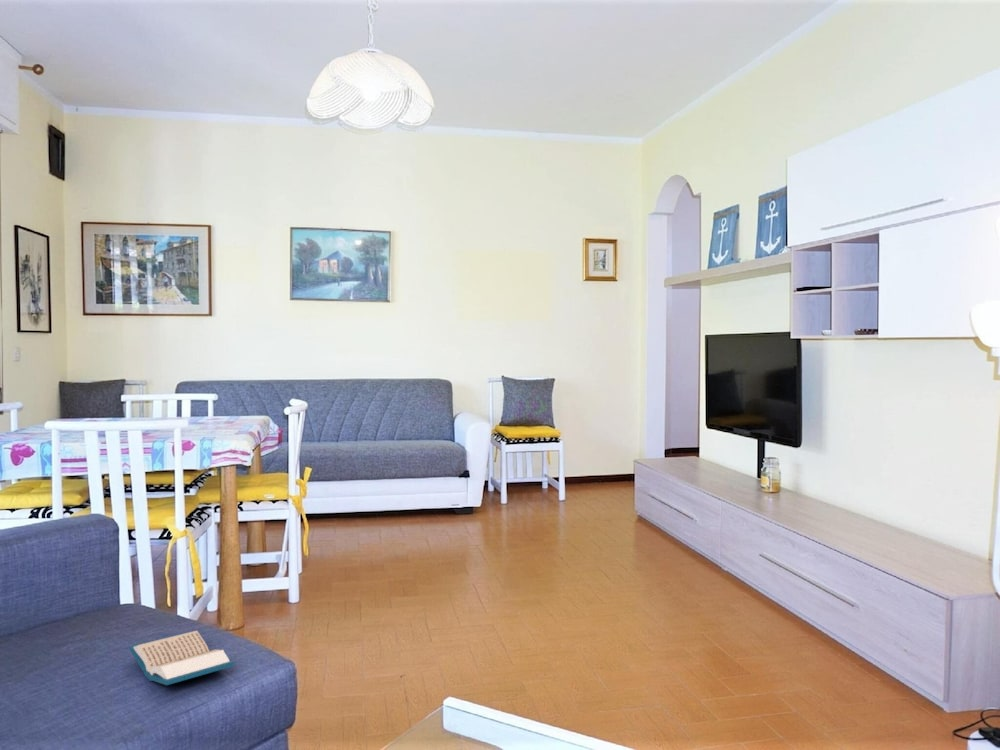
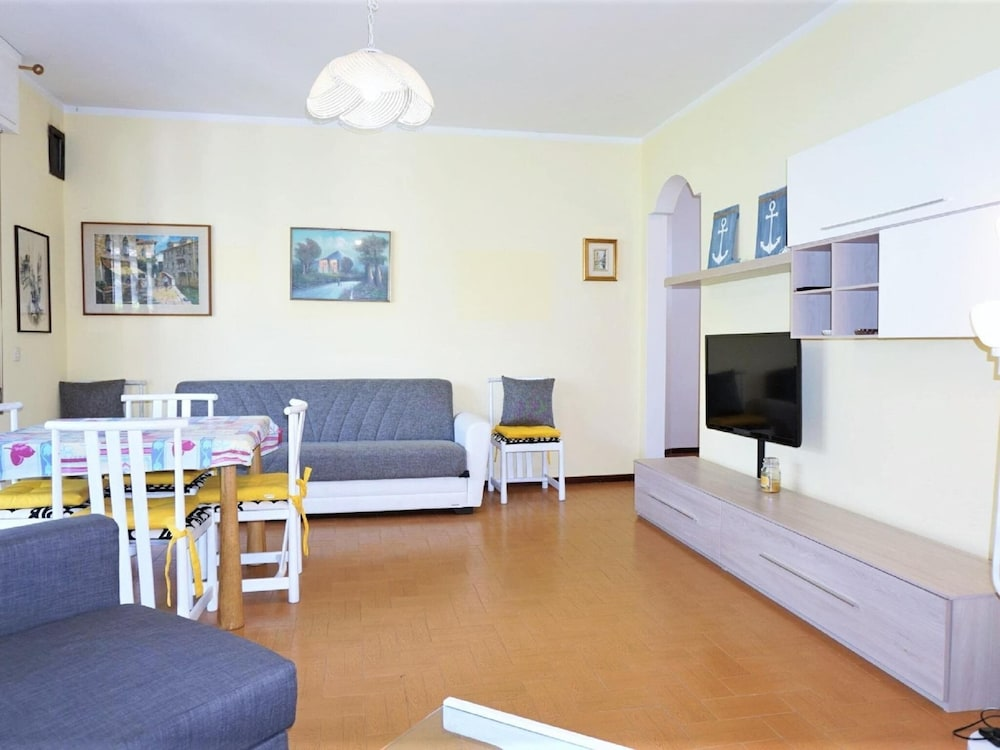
- hardback book (180, 658)
